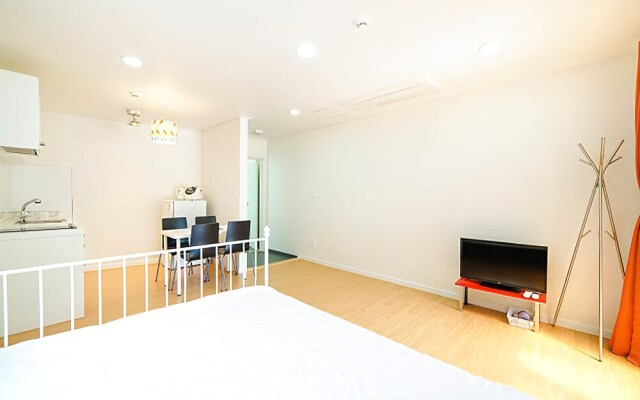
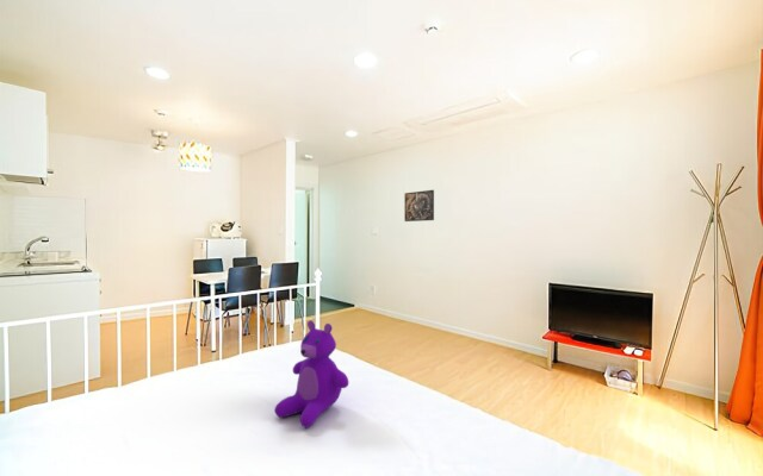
+ teddy bear (310, 368)
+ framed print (418, 206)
